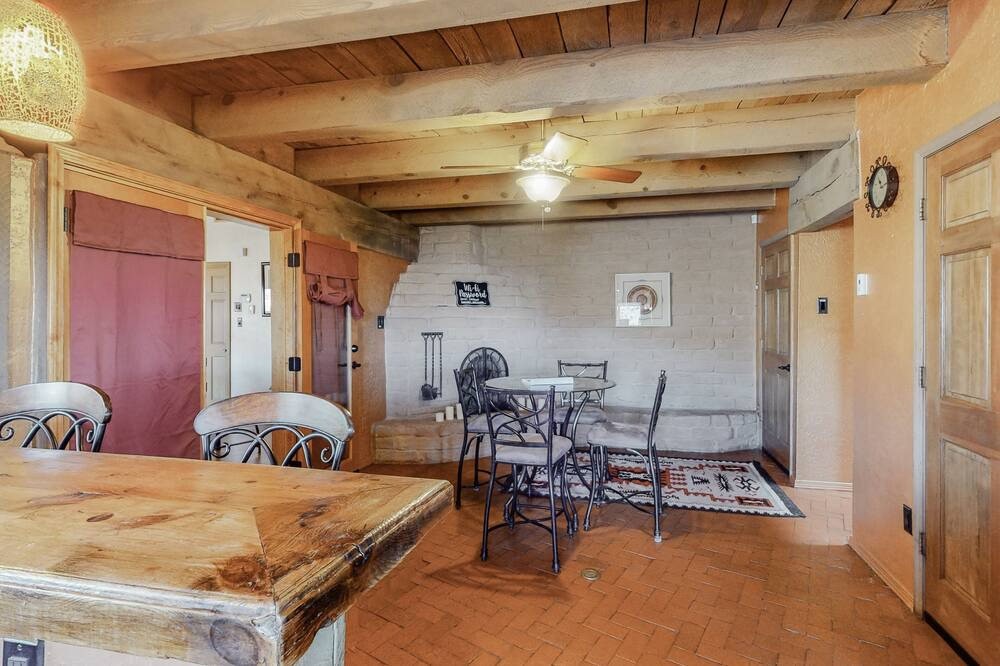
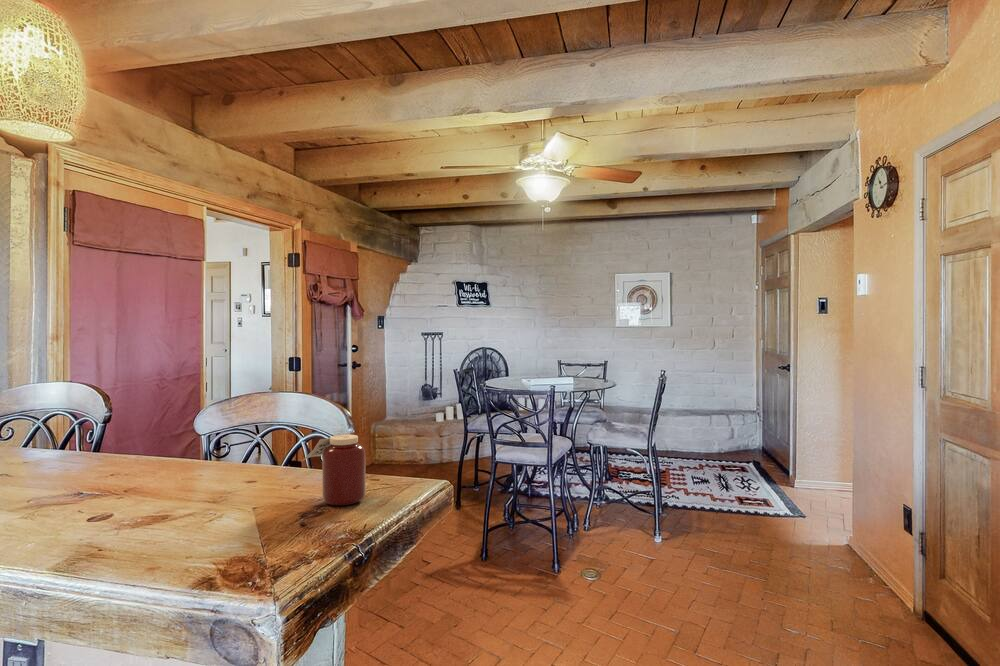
+ jar (338, 467)
